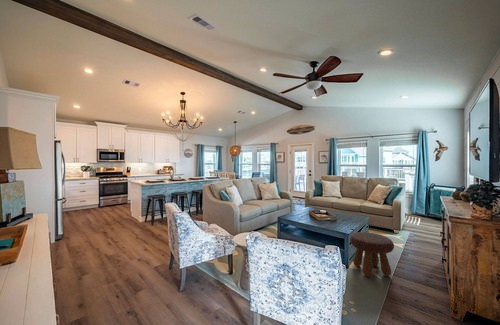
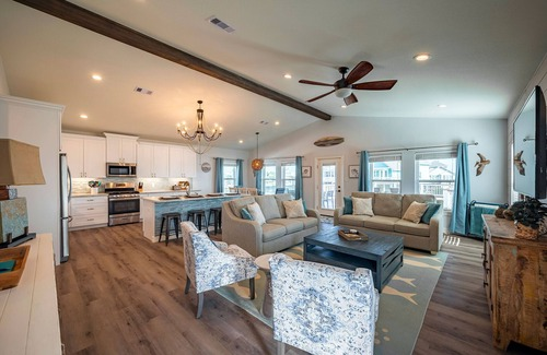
- footstool (370, 253)
